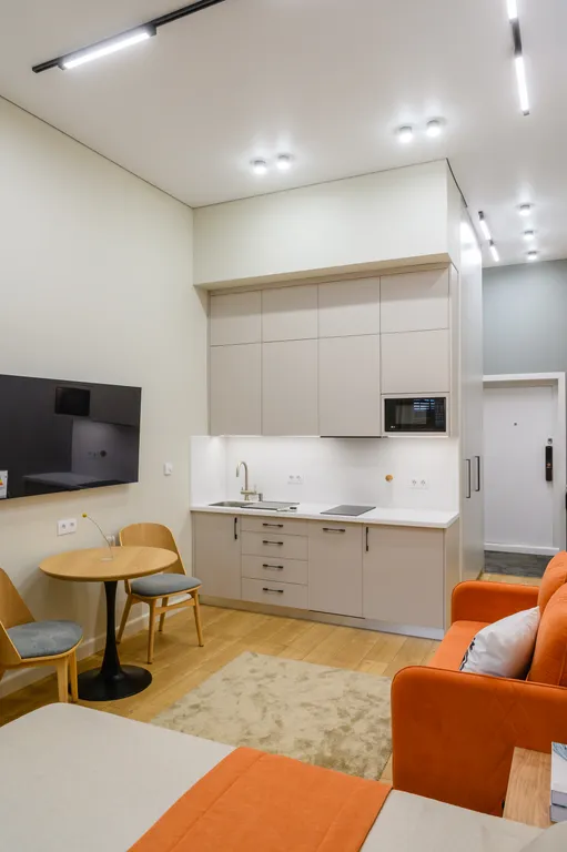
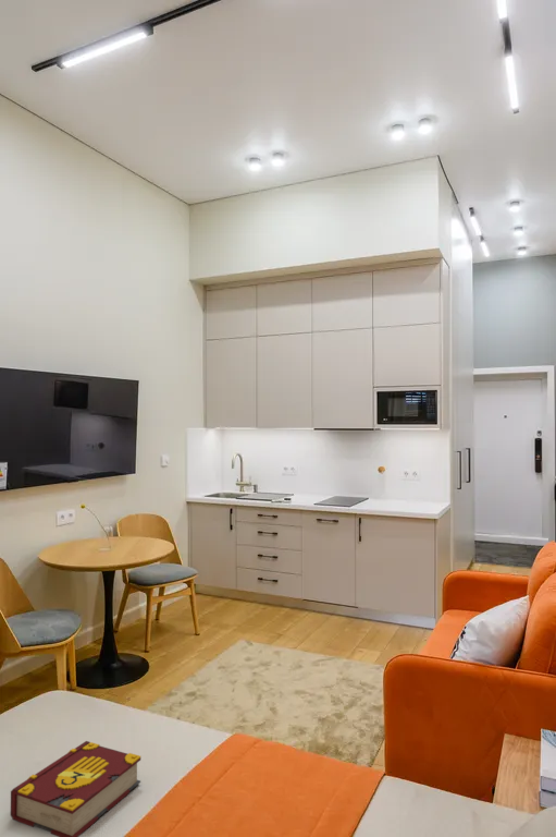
+ book (76, 786)
